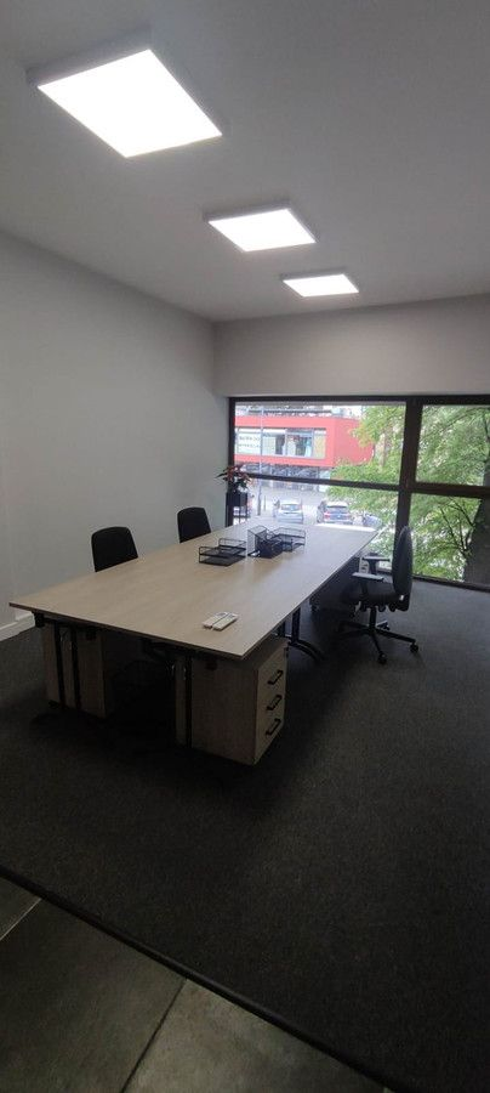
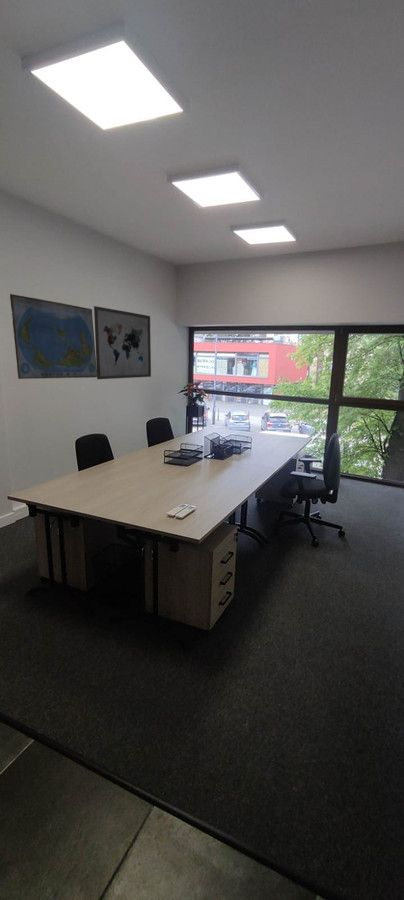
+ wall art (125, 345)
+ world map (59, 341)
